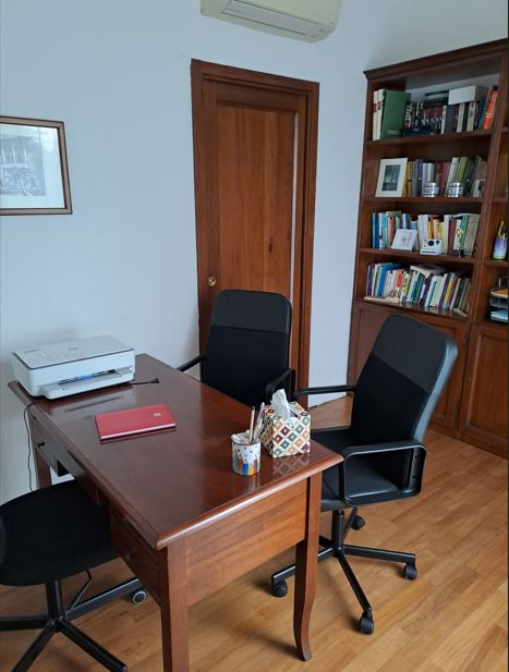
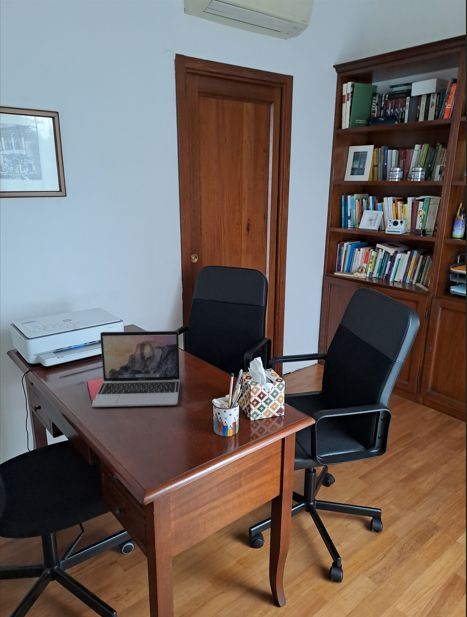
+ laptop (137, 367)
